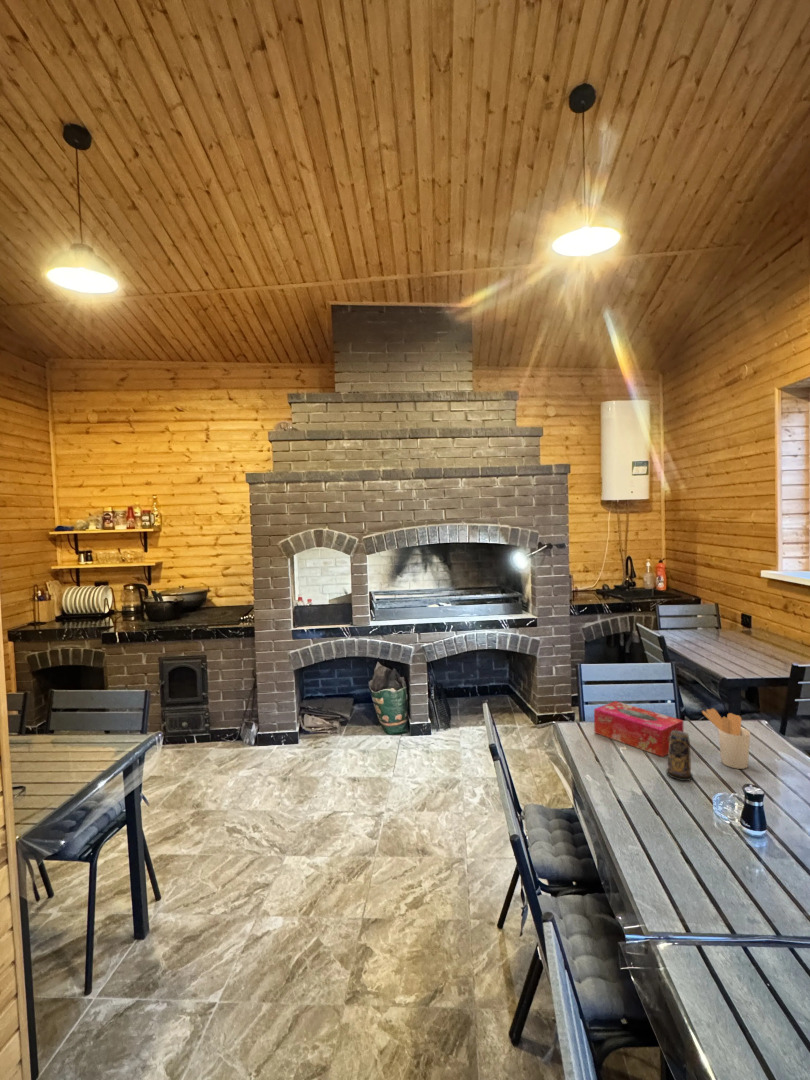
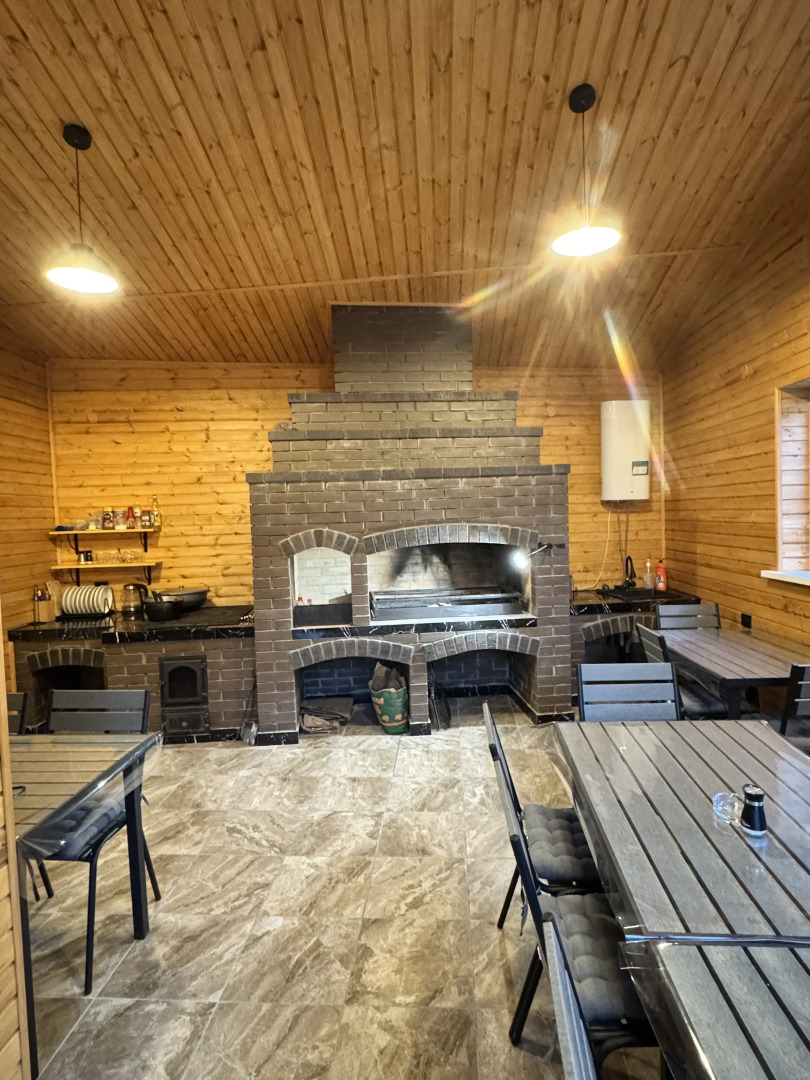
- tissue box (637, 726)
- candle (679, 754)
- utensil holder (726, 736)
